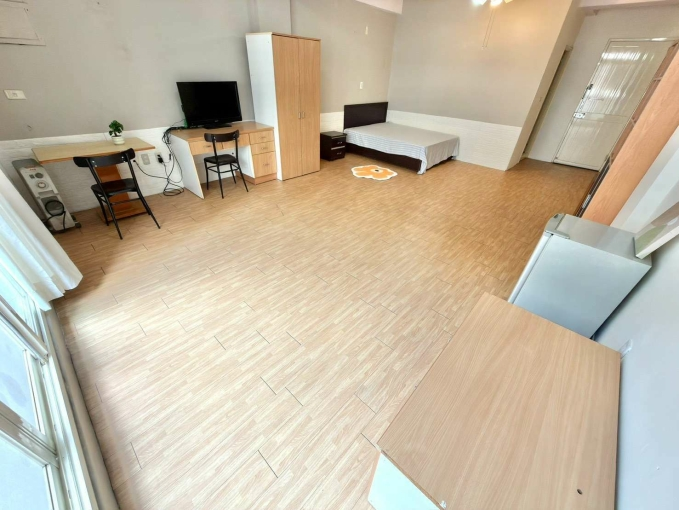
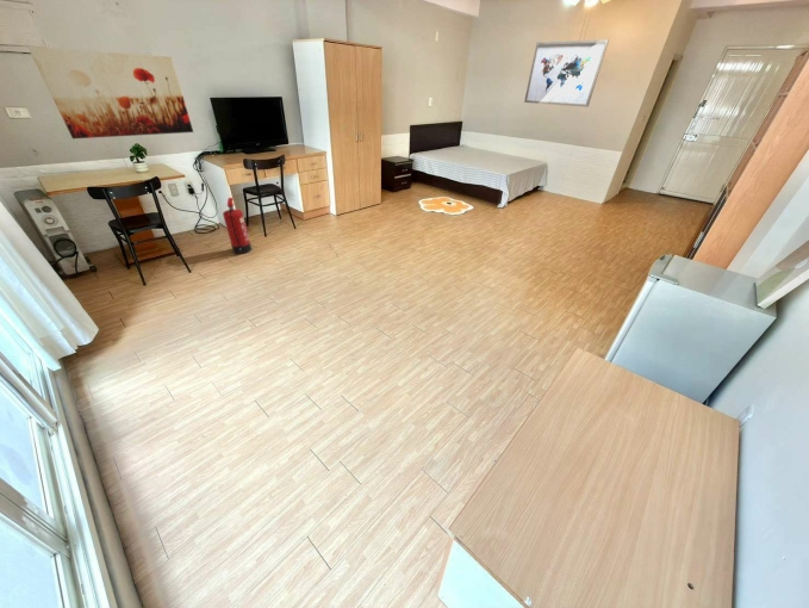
+ fire extinguisher (236, 227)
+ wall art (561, 74)
+ wall art (123, 95)
